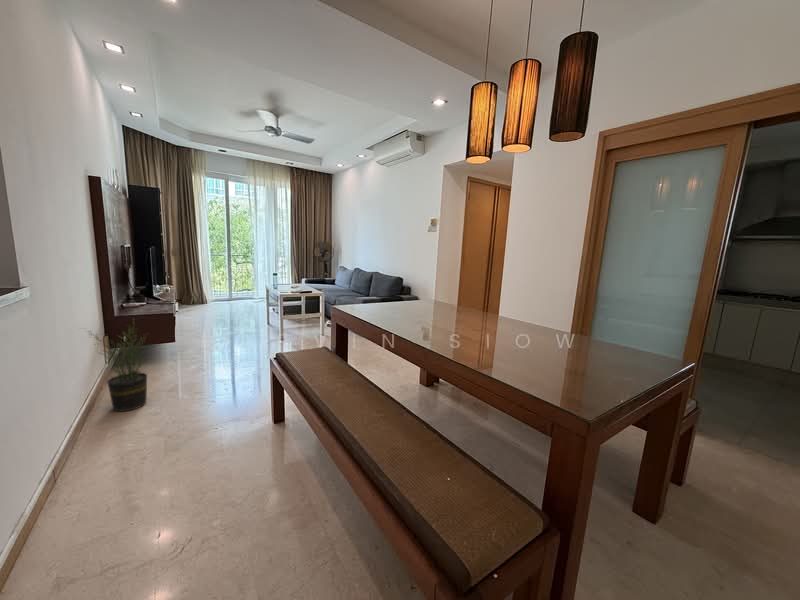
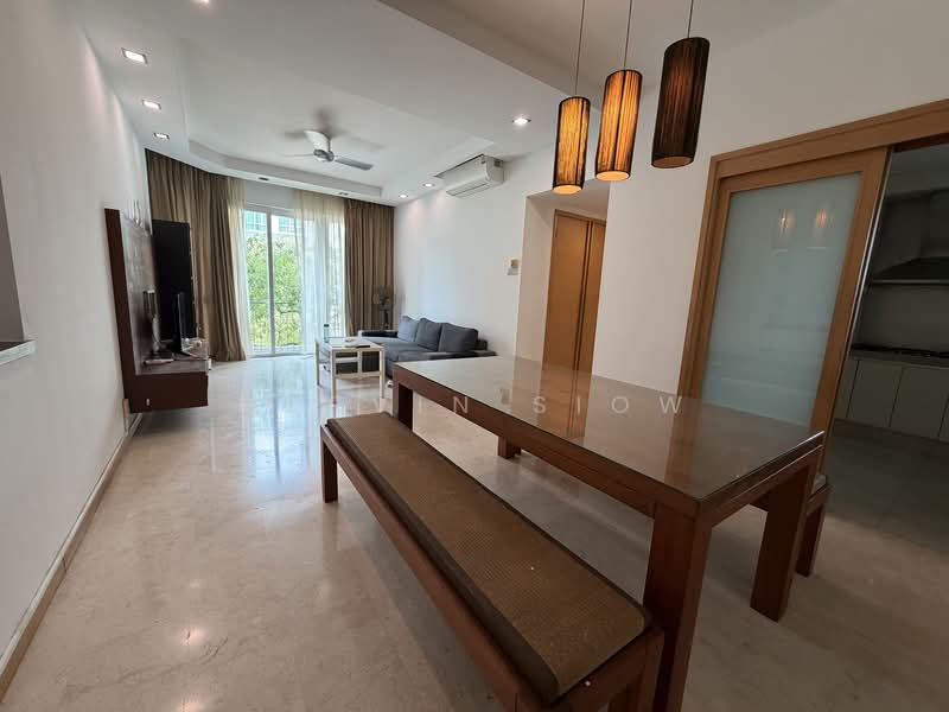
- potted plant (122, 365)
